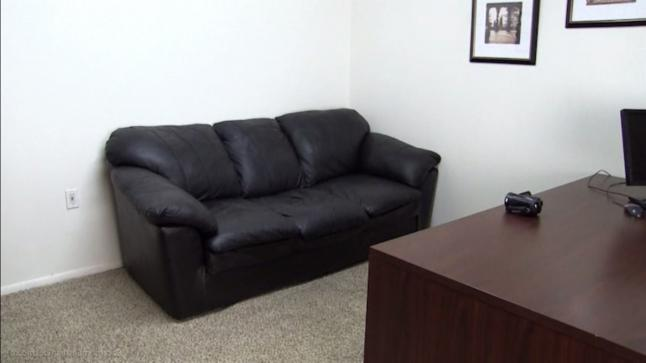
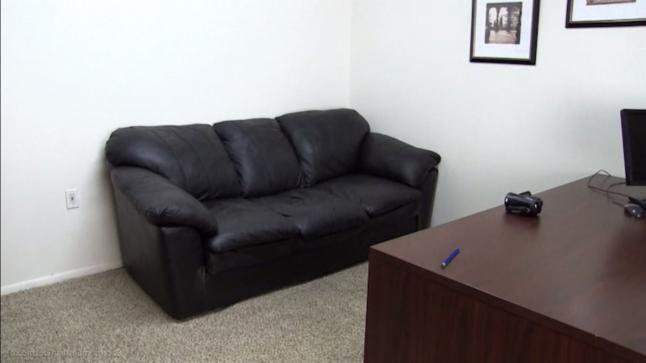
+ pen (450, 257)
